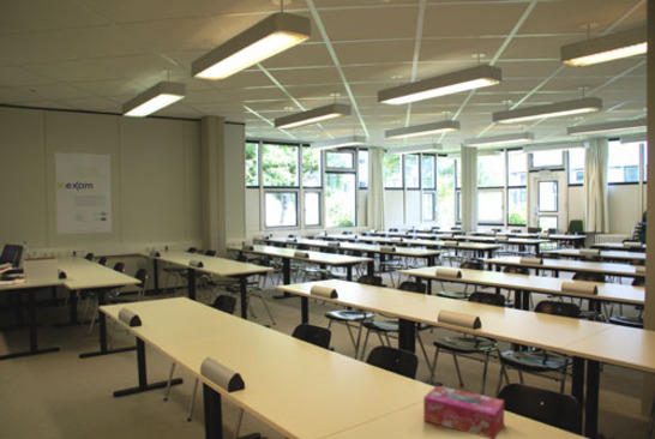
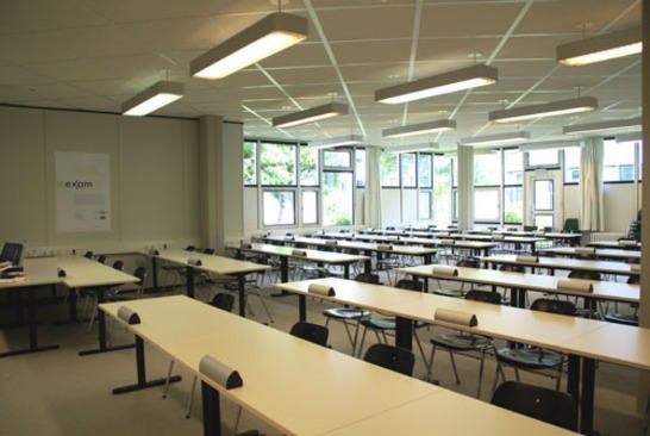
- tissue box (463, 410)
